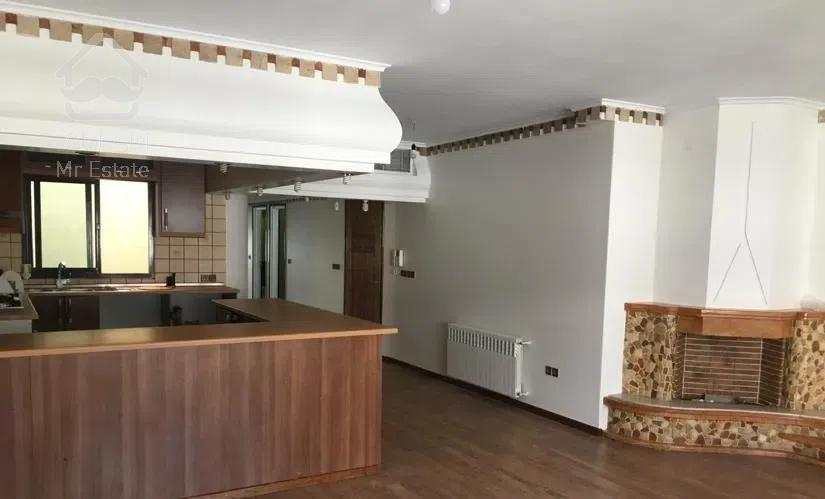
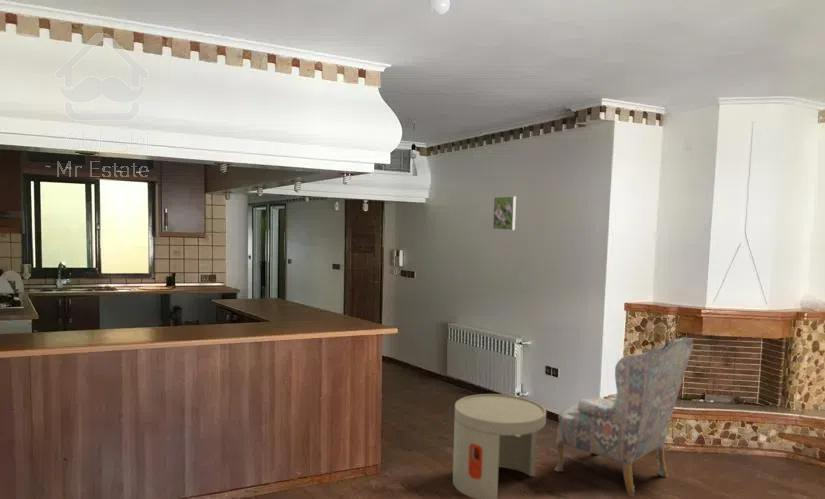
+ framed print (504, 213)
+ armchair (622, 402)
+ side table (498, 445)
